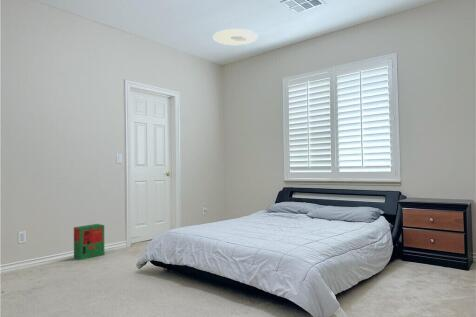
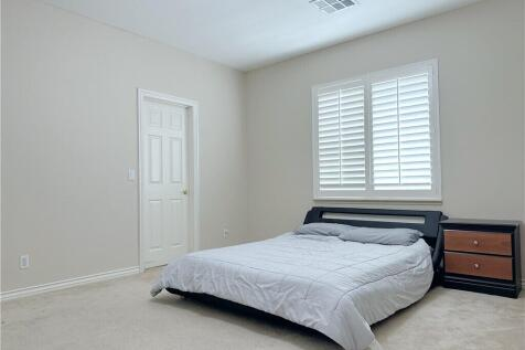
- cardboard box (89, 241)
- ceiling light (235, 35)
